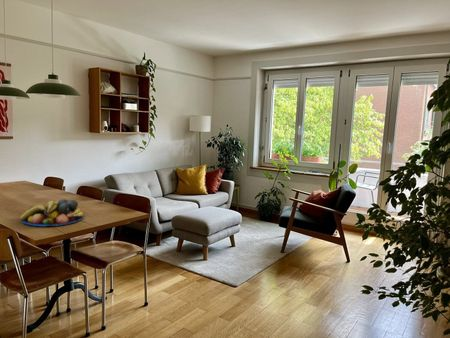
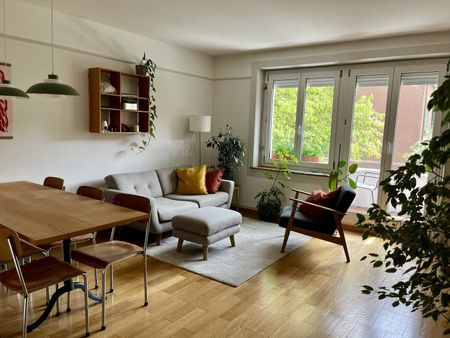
- fruit bowl (53, 209)
